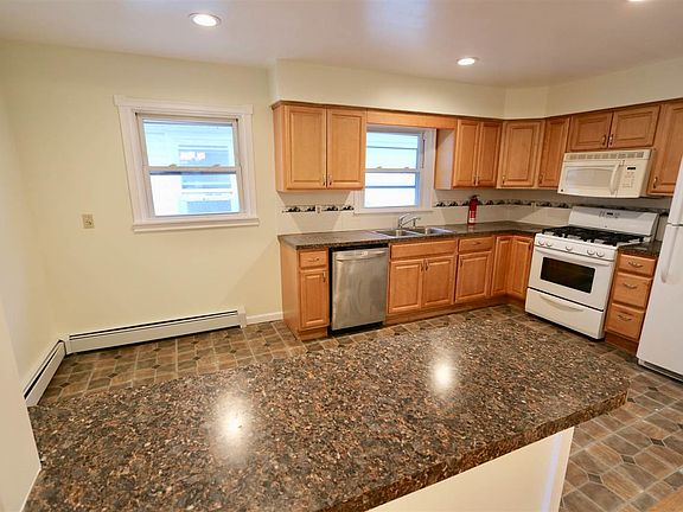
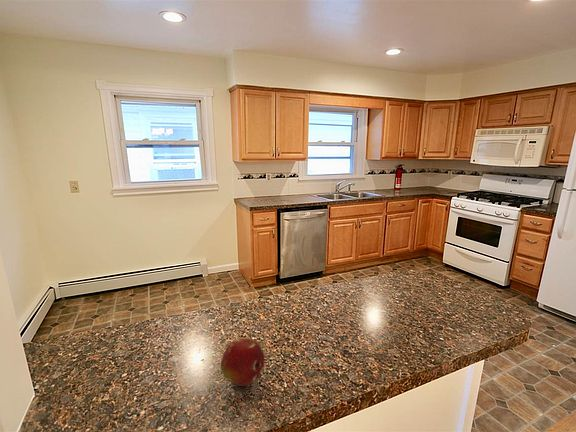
+ fruit (240, 359)
